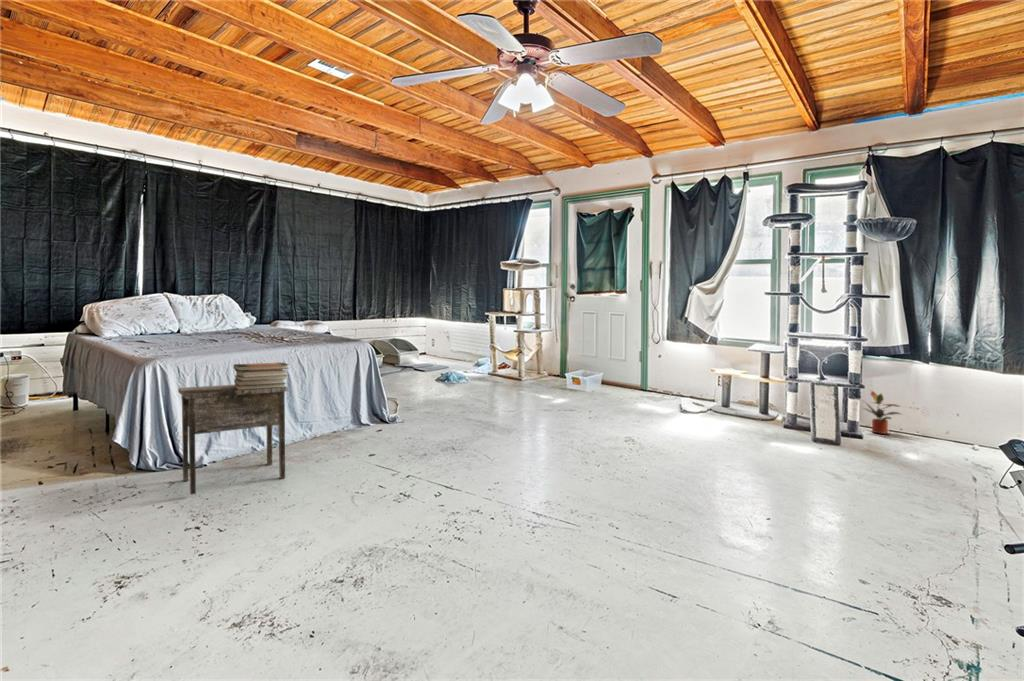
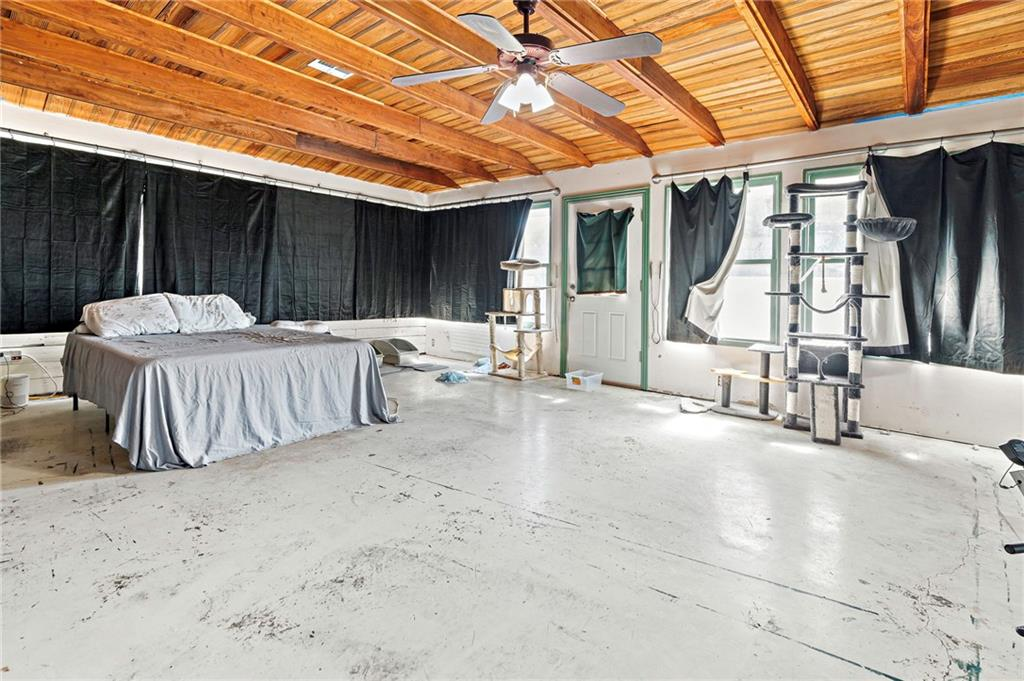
- book stack (261, 375)
- side table (233, 429)
- potted plant (880, 413)
